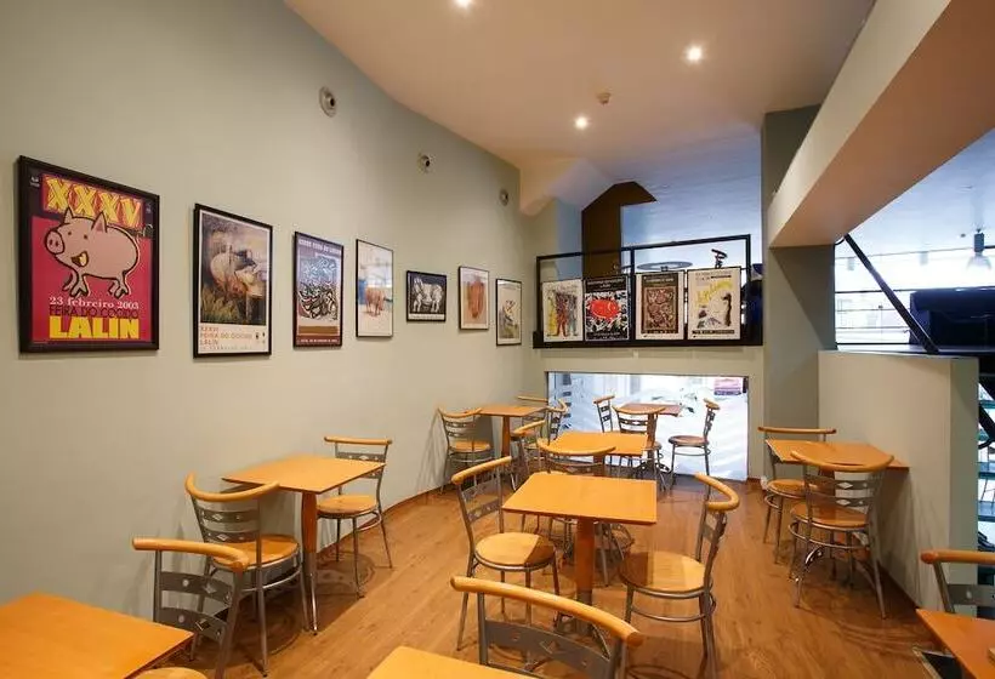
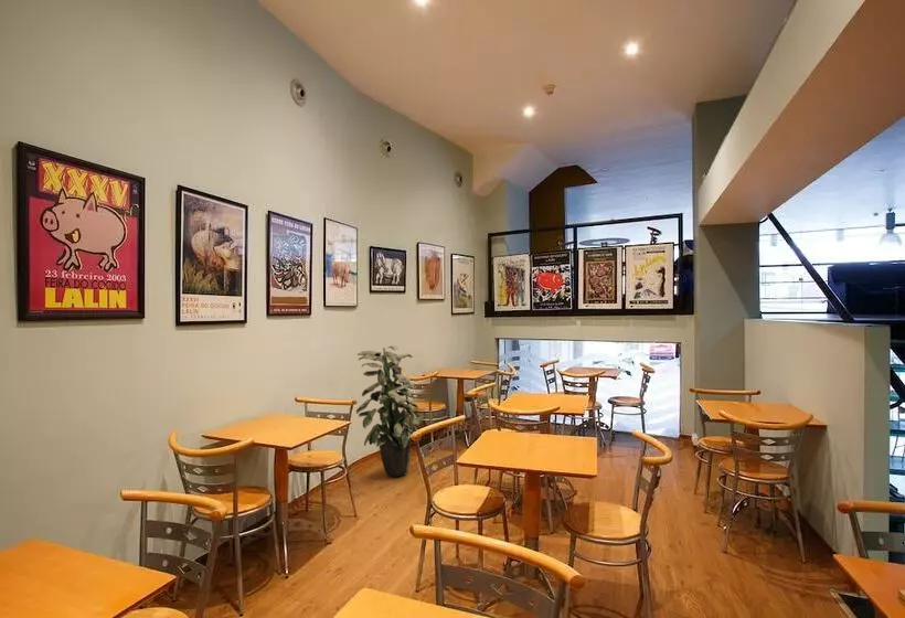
+ indoor plant (390, 409)
